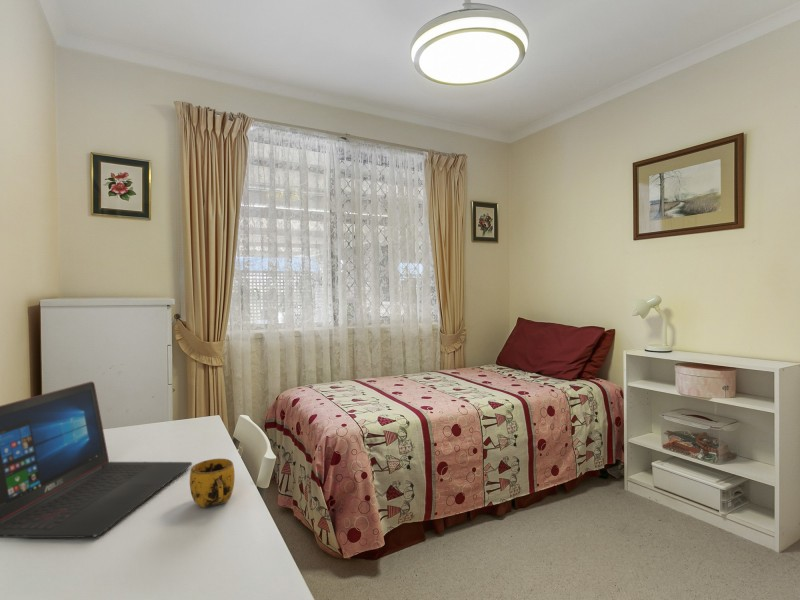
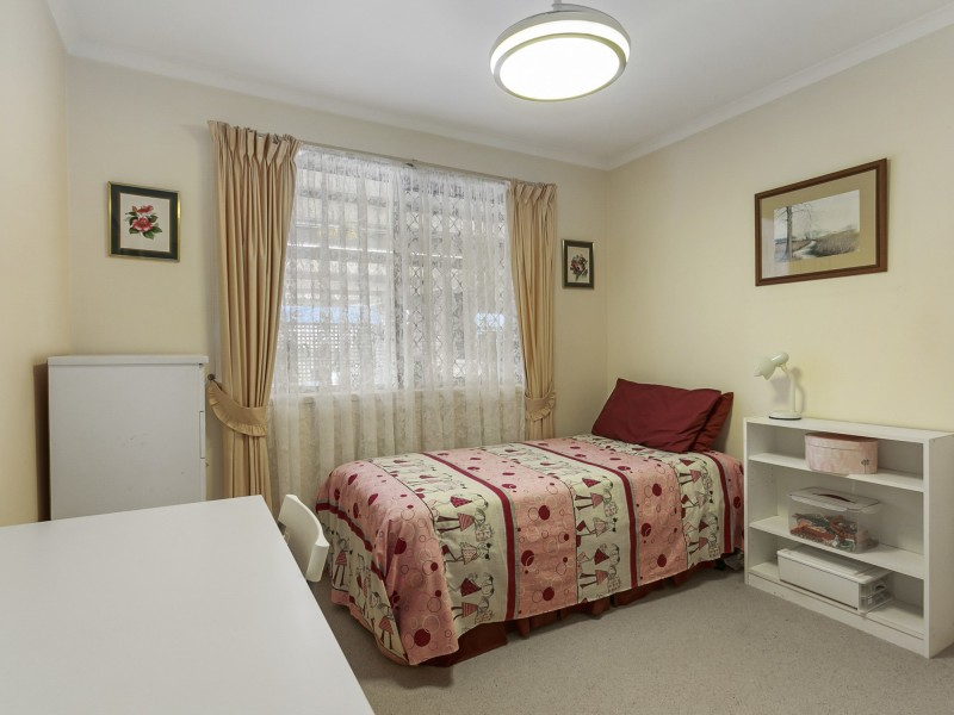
- laptop (94, 446)
- mug (214, 485)
